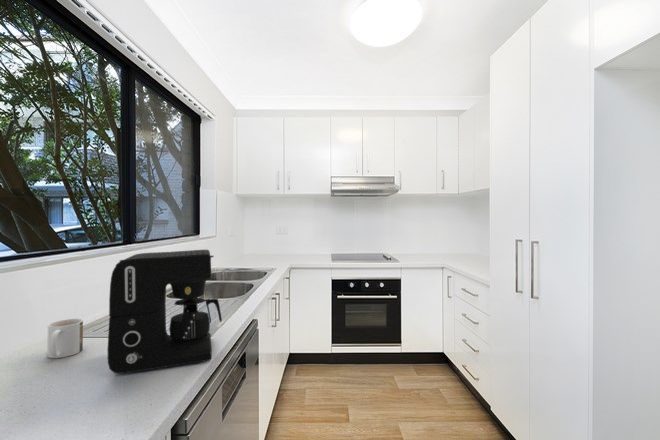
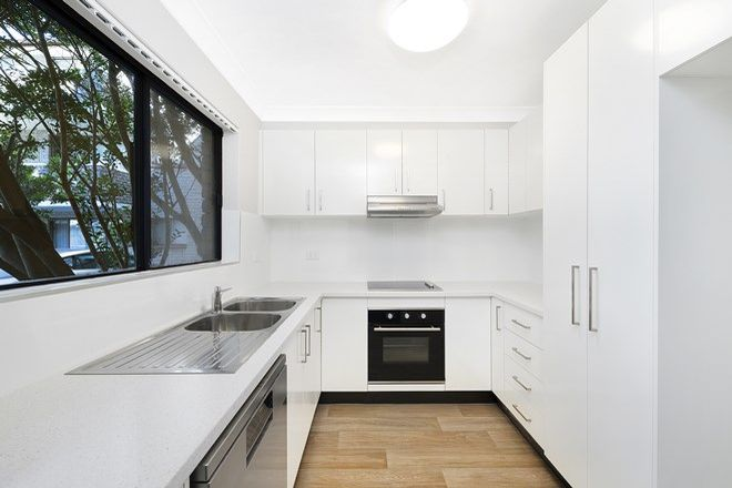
- mug (62, 339)
- coffee maker (174, 304)
